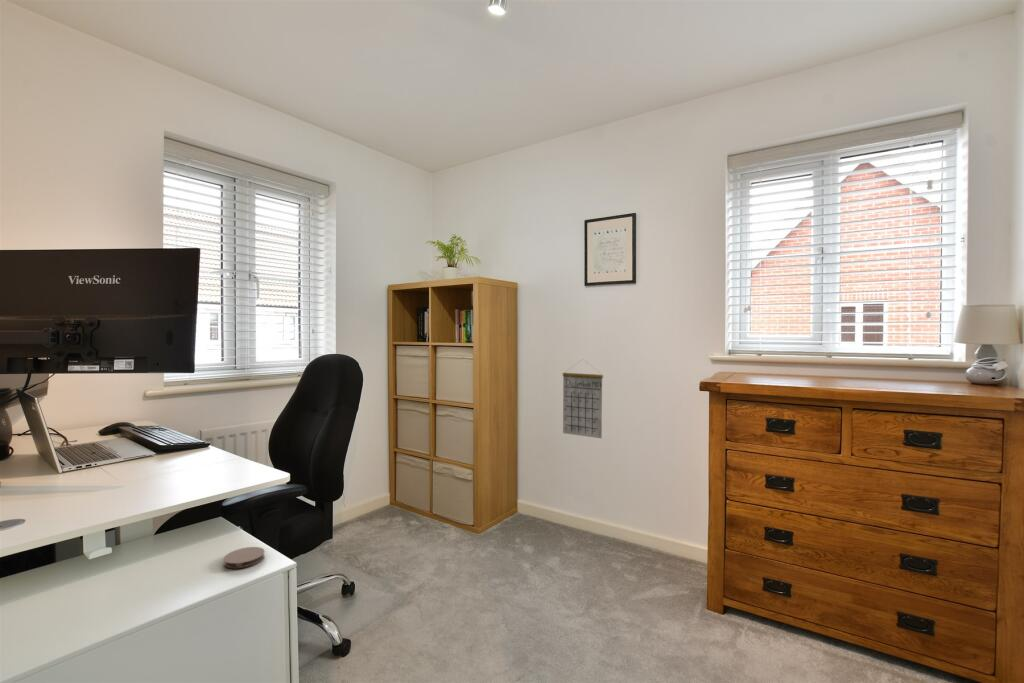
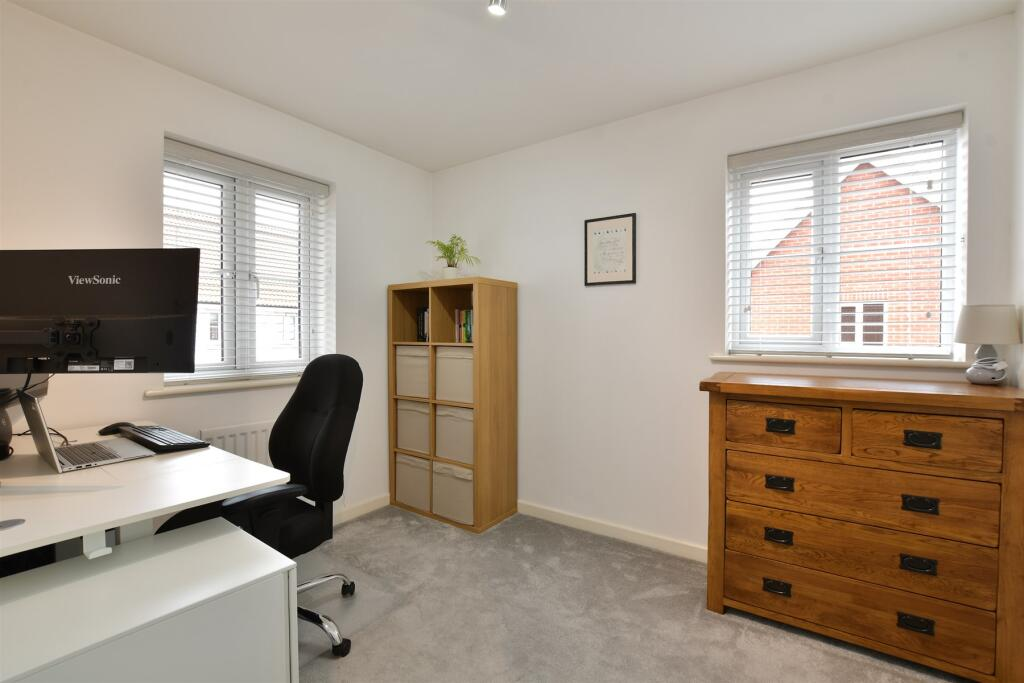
- coaster (244, 557)
- calendar (582, 397)
